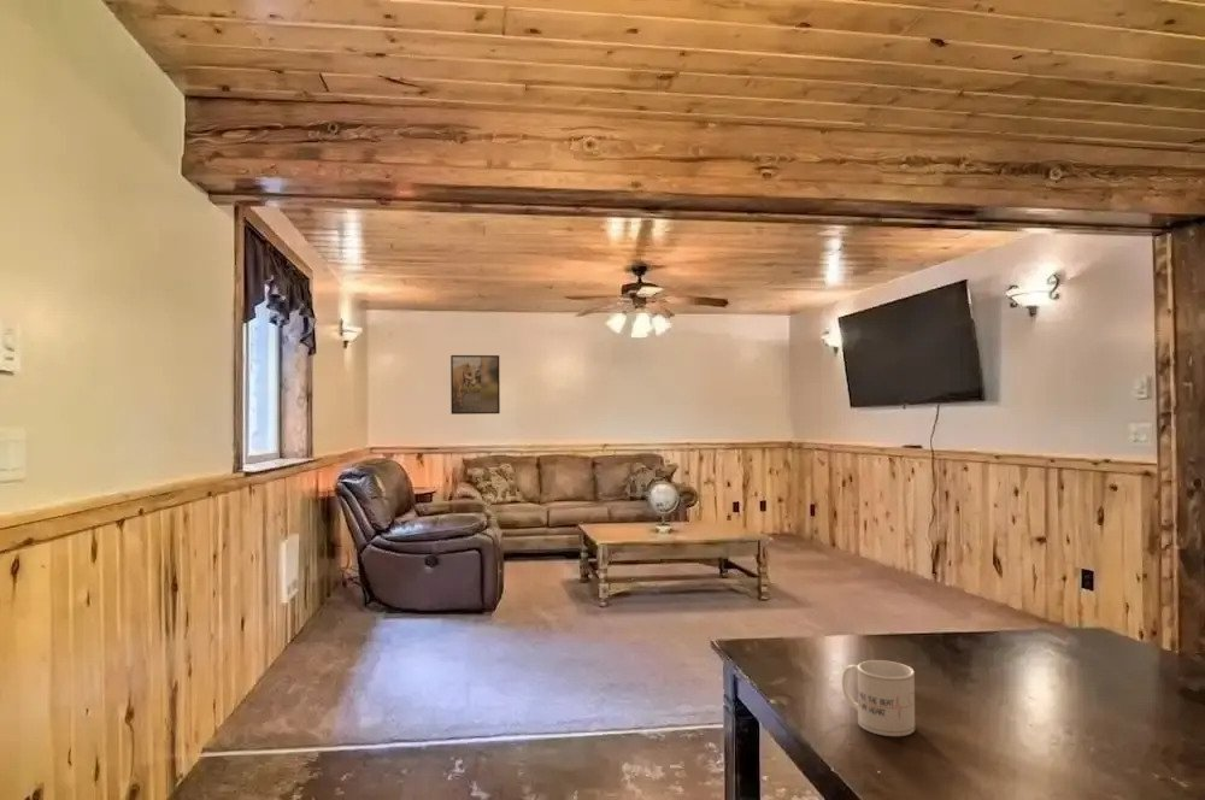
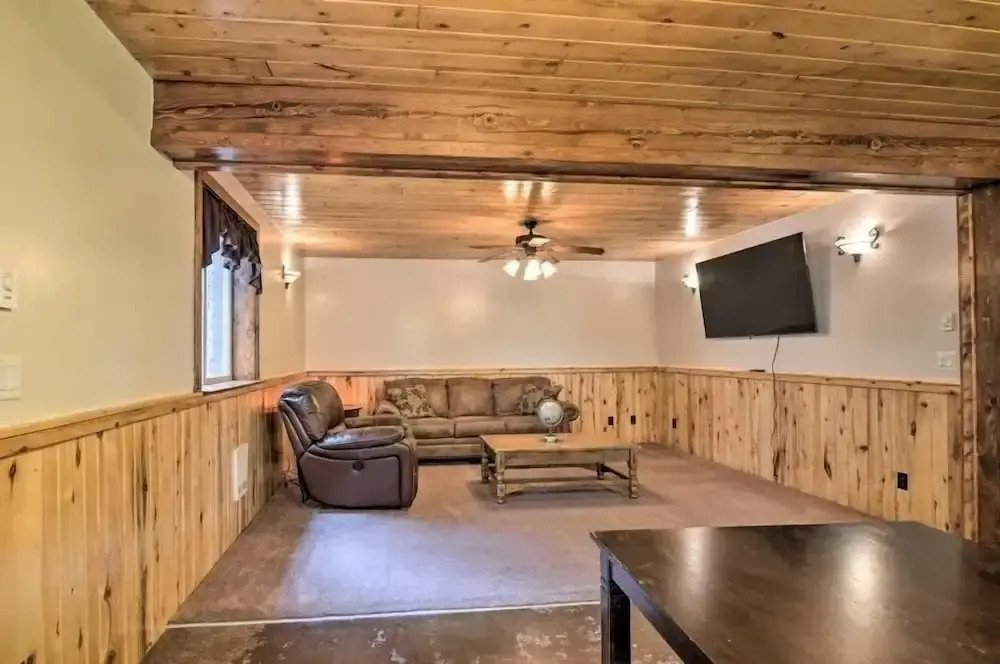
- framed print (475, 384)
- mug (875, 693)
